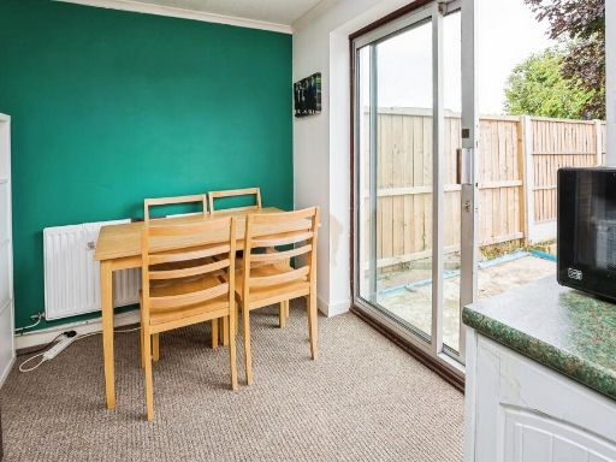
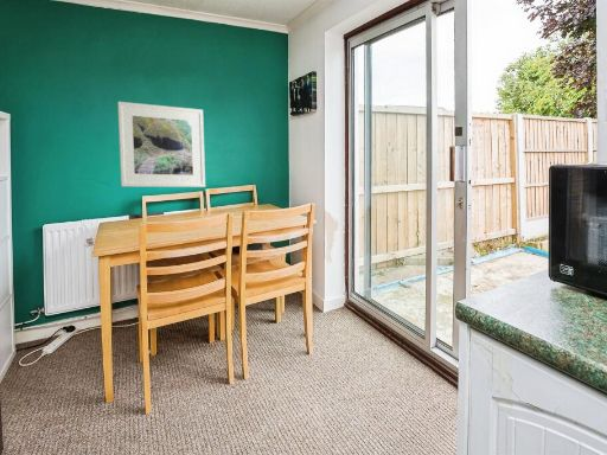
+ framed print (164, 146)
